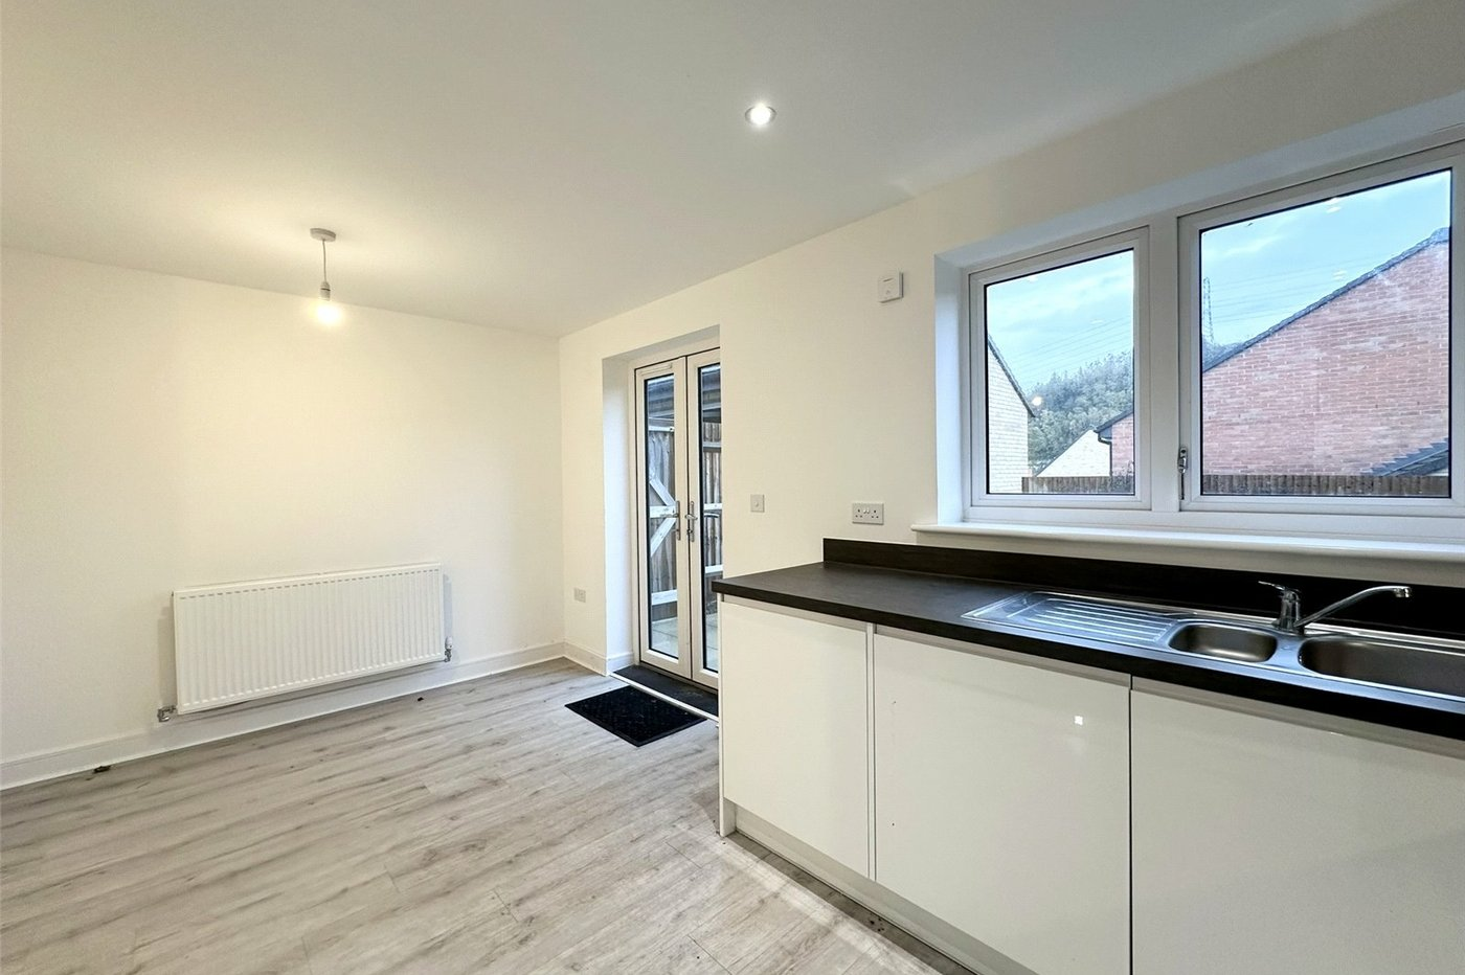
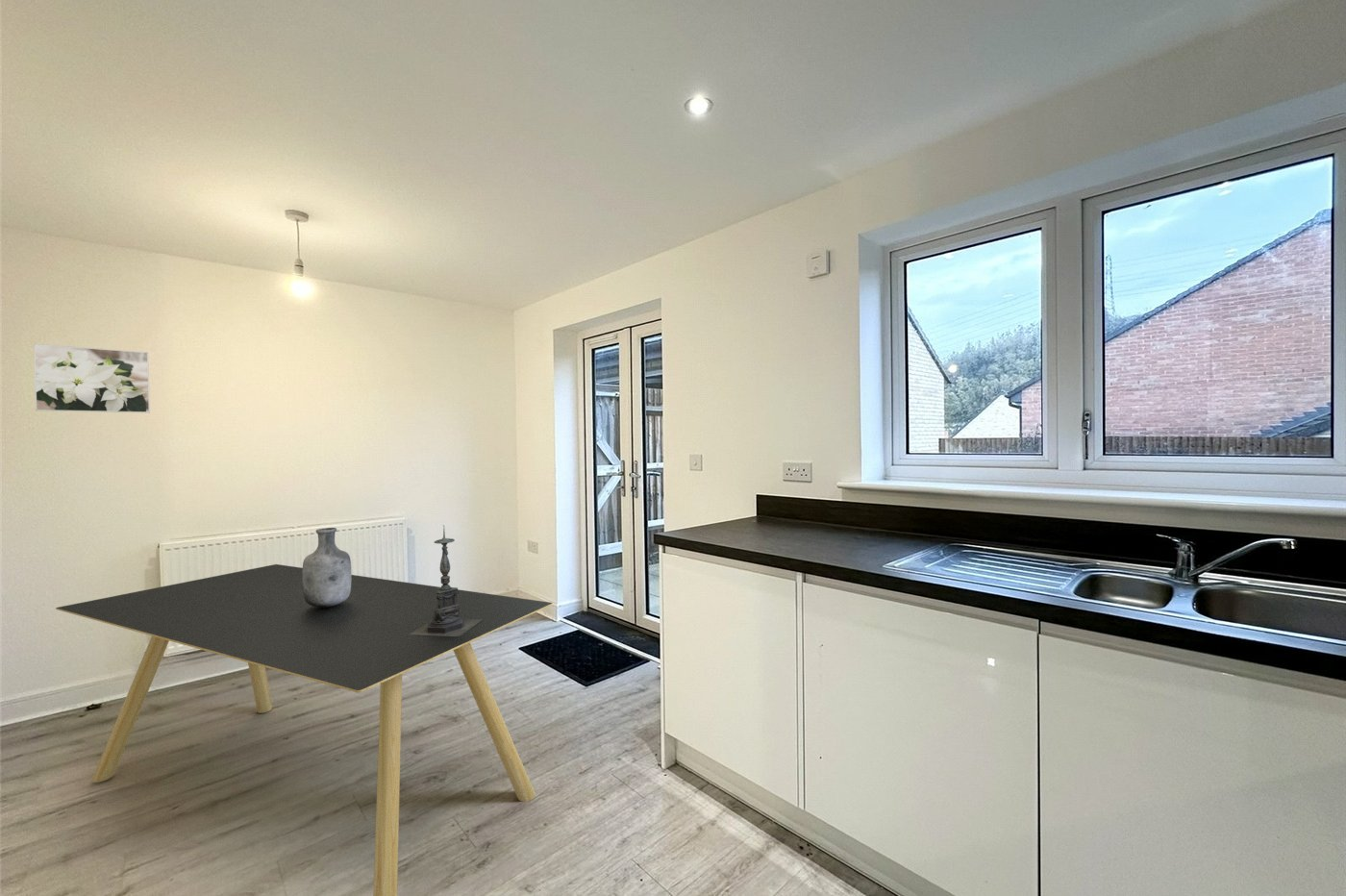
+ candle holder (446, 575)
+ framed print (94, 380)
+ dining table (309, 679)
+ vase (327, 566)
